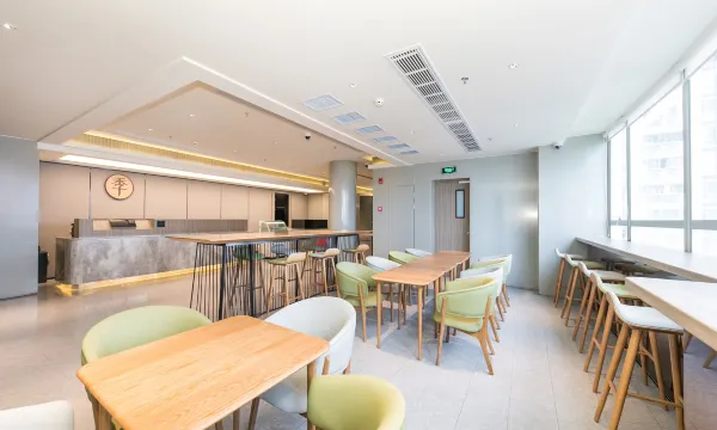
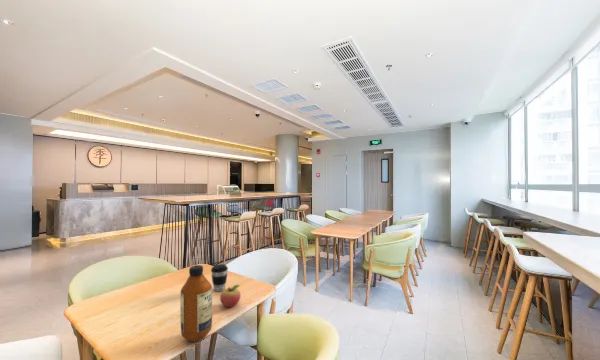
+ coffee cup (219, 277)
+ bottle (196, 301)
+ fruit (230, 295)
